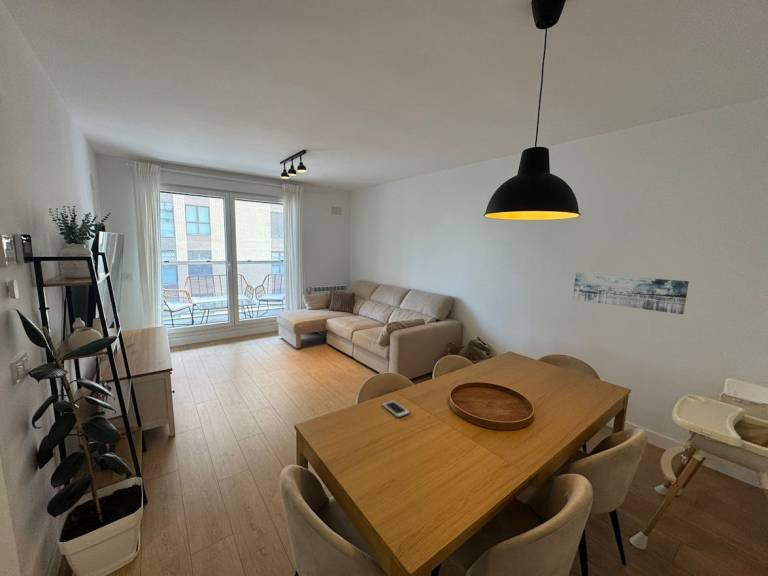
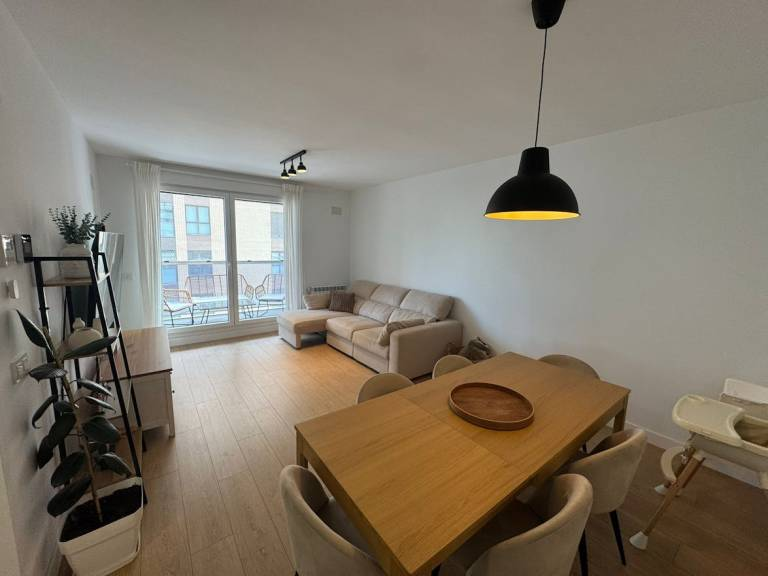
- wall art (624, 291)
- cell phone (395, 408)
